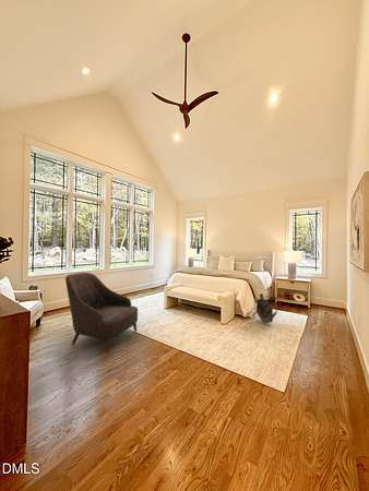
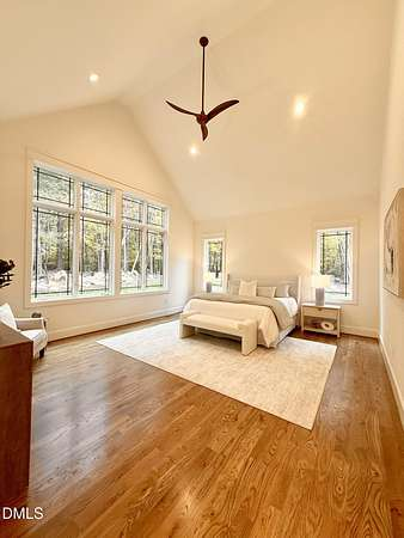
- armchair (100, 306)
- backpack (265, 308)
